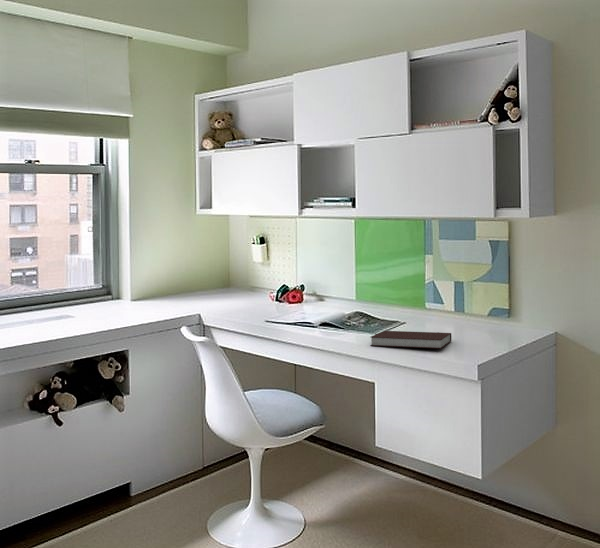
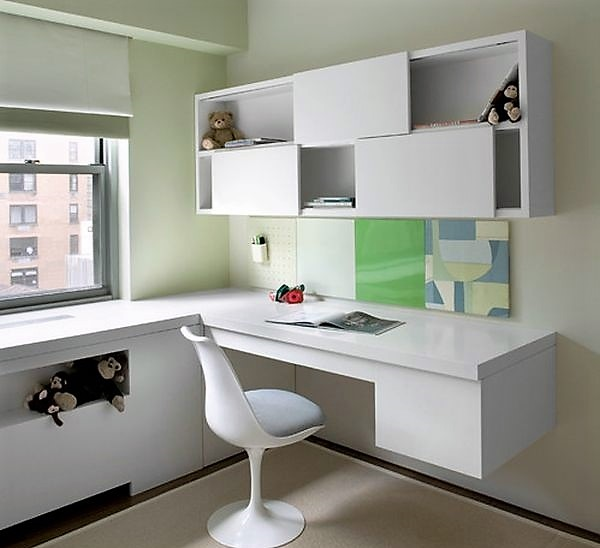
- notebook (411, 339)
